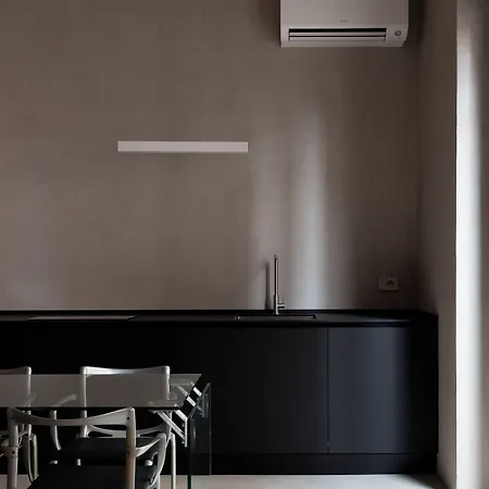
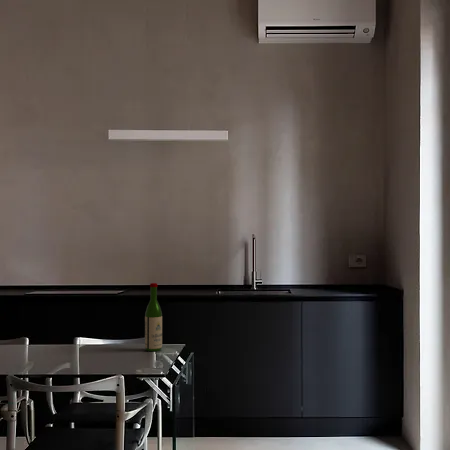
+ wine bottle (153, 316)
